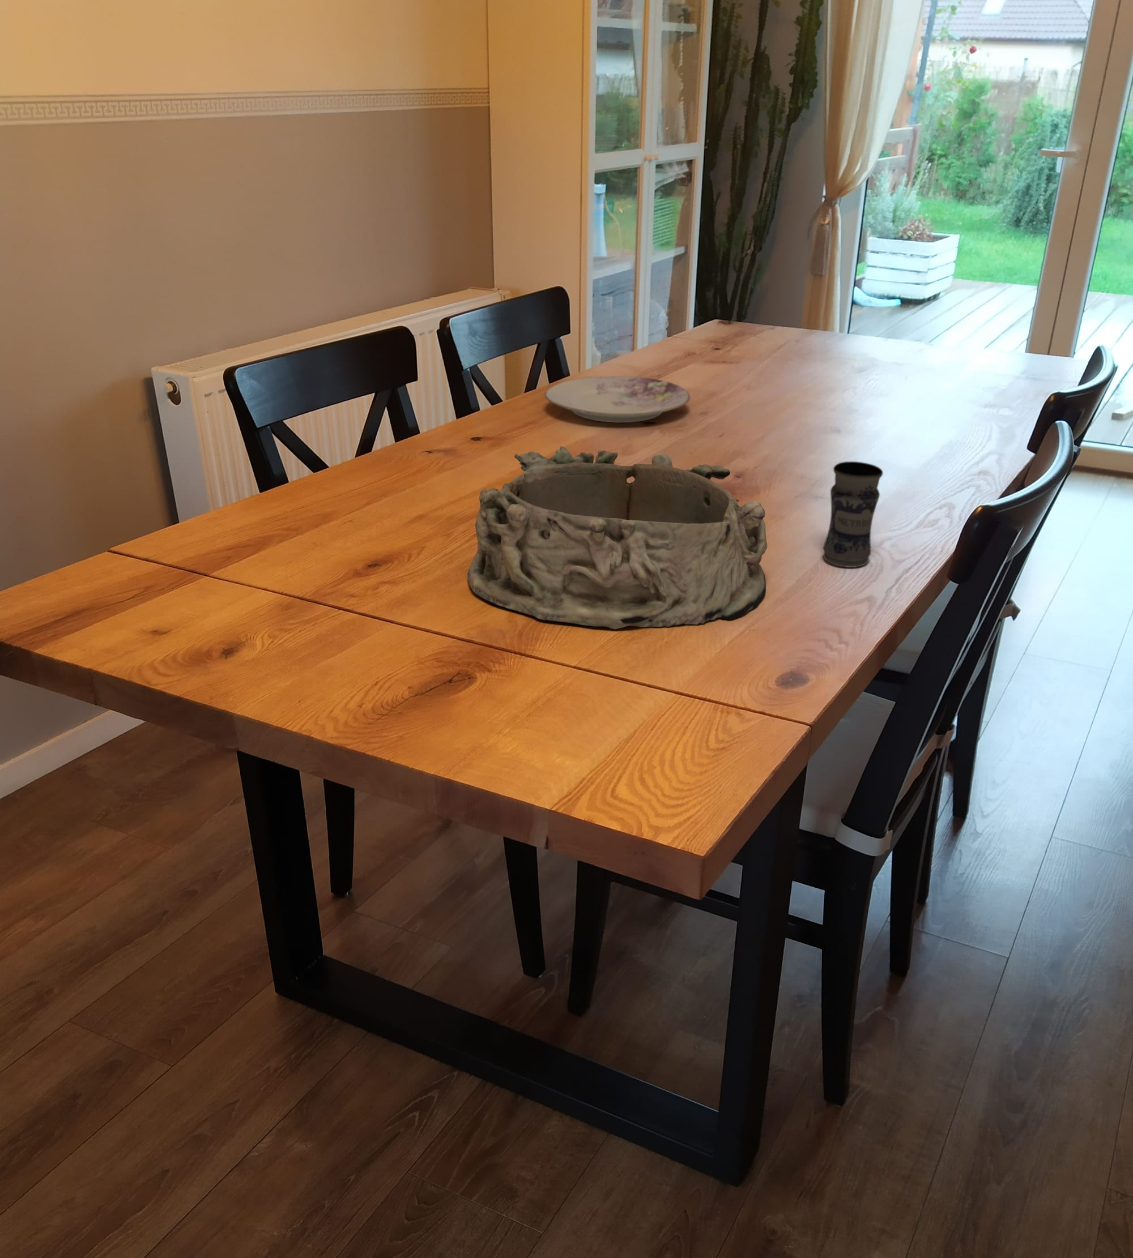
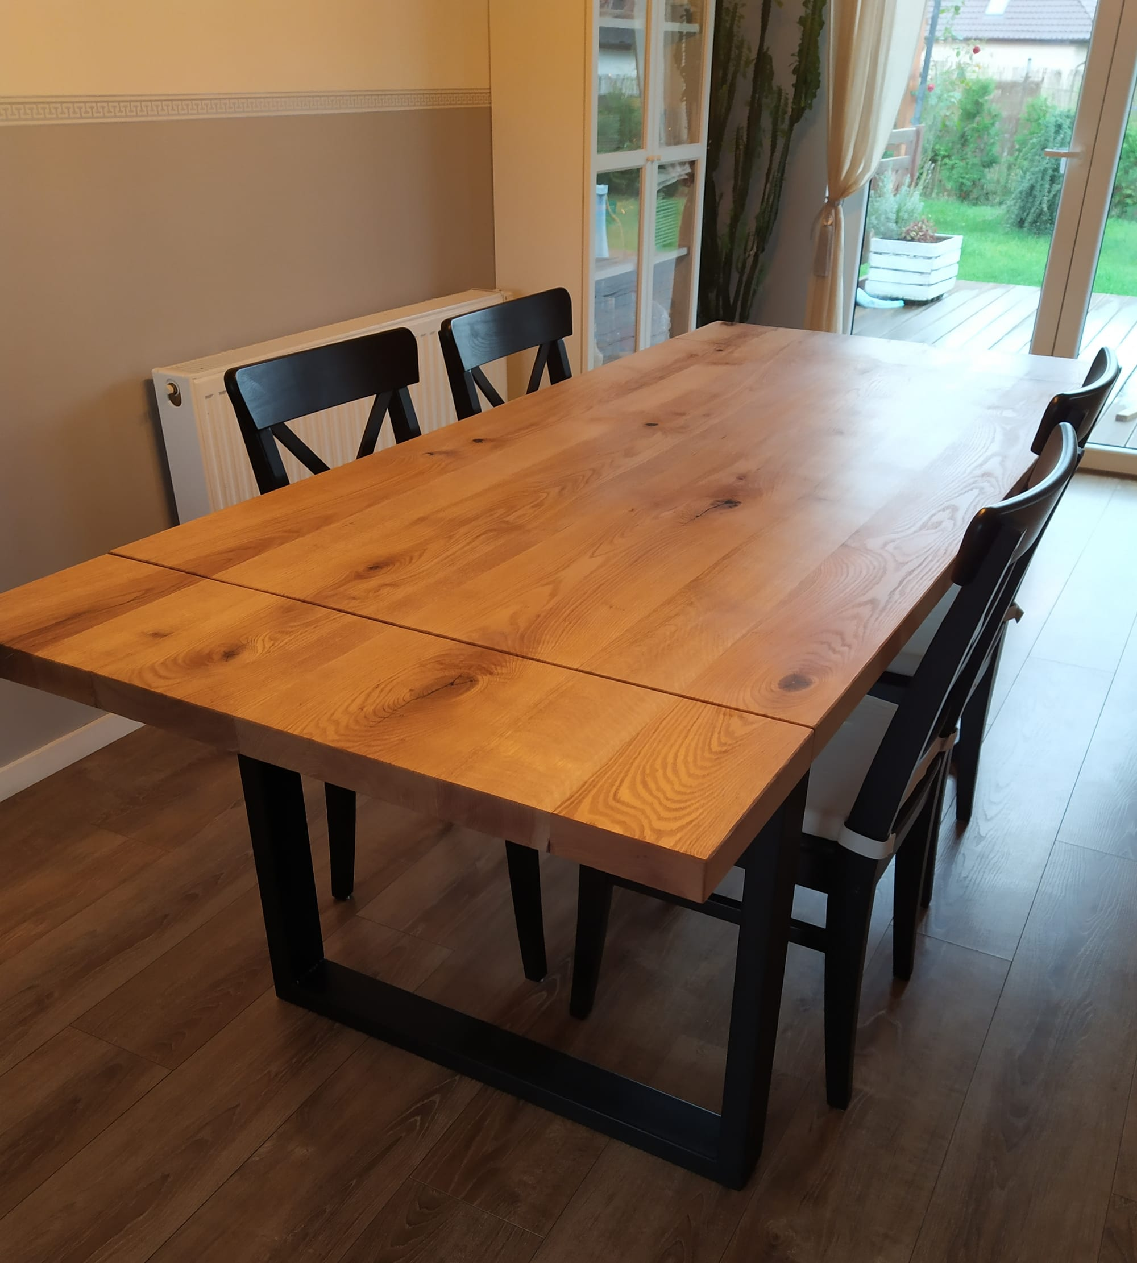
- plate (617, 401)
- jar (852, 514)
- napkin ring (612, 527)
